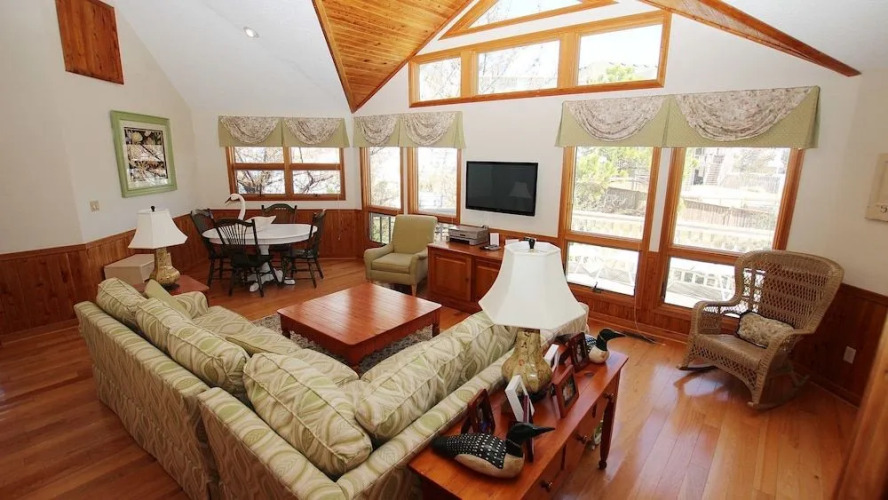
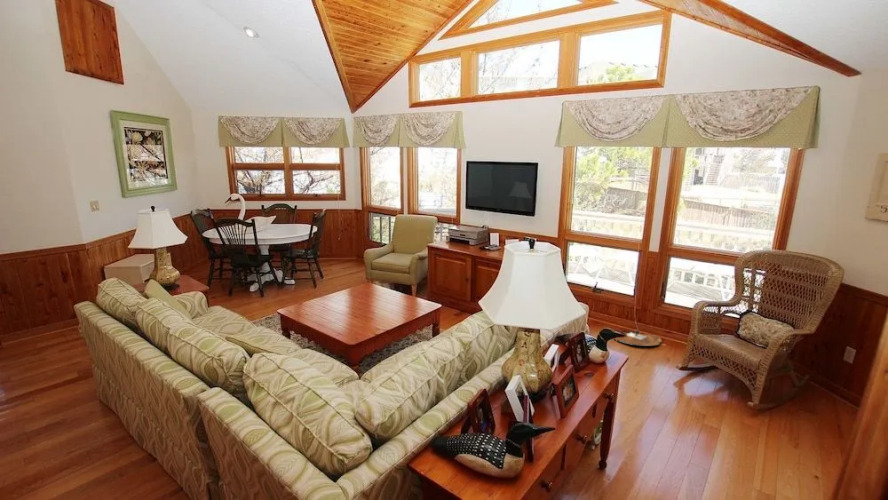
+ woven basket (634, 333)
